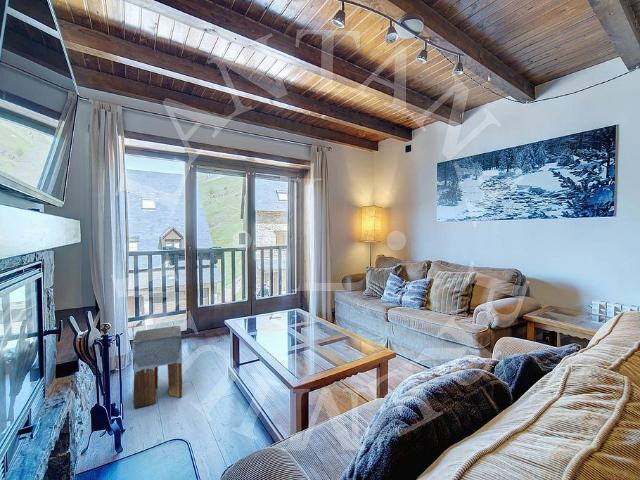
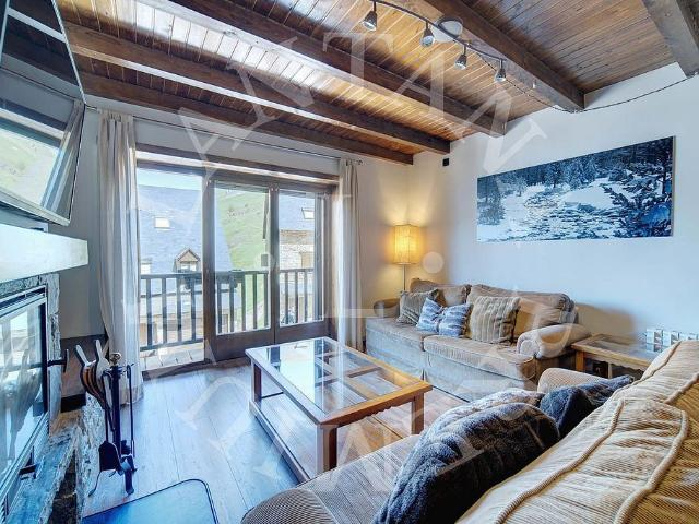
- stool (159, 363)
